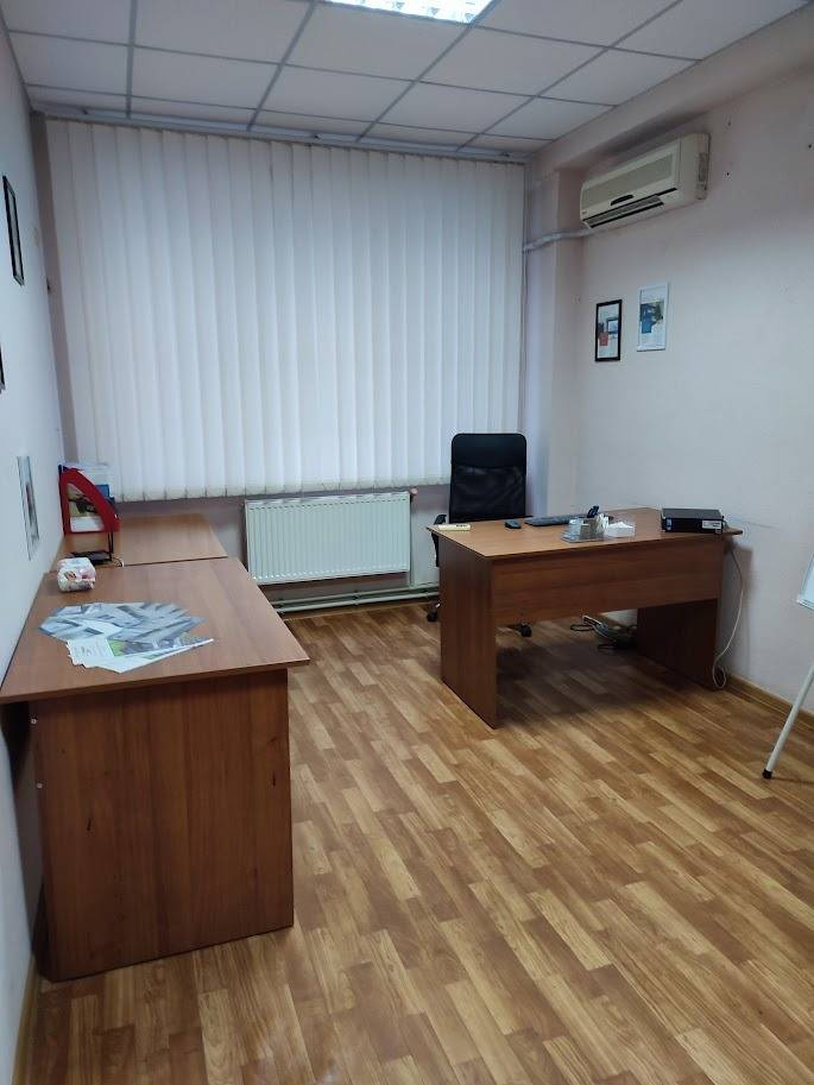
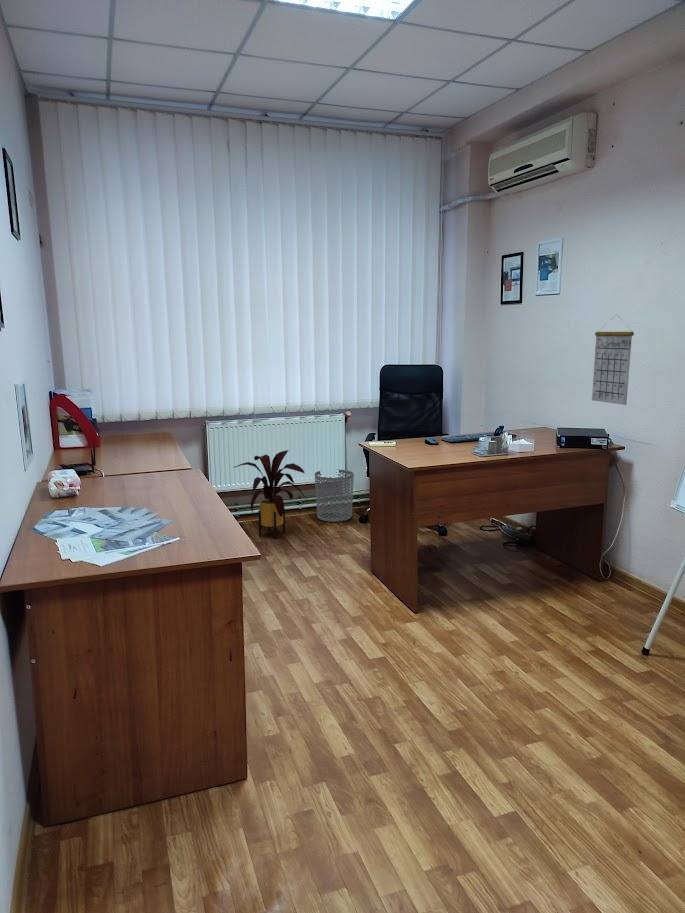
+ calendar (611, 359)
+ waste bin (334, 495)
+ house plant (268, 494)
